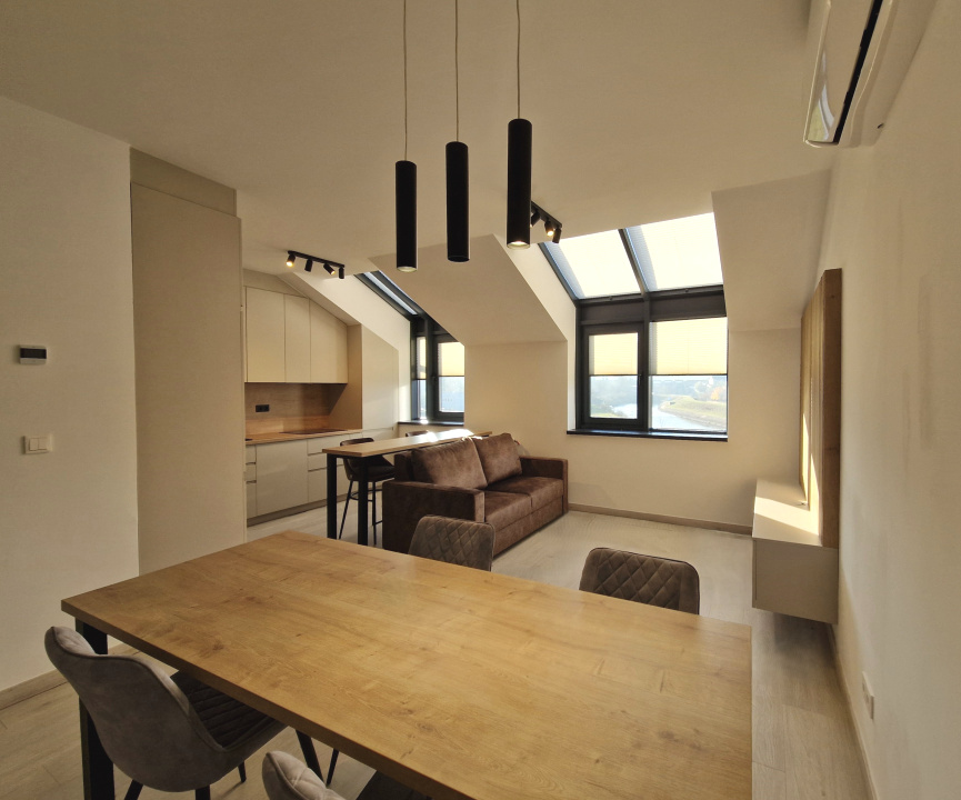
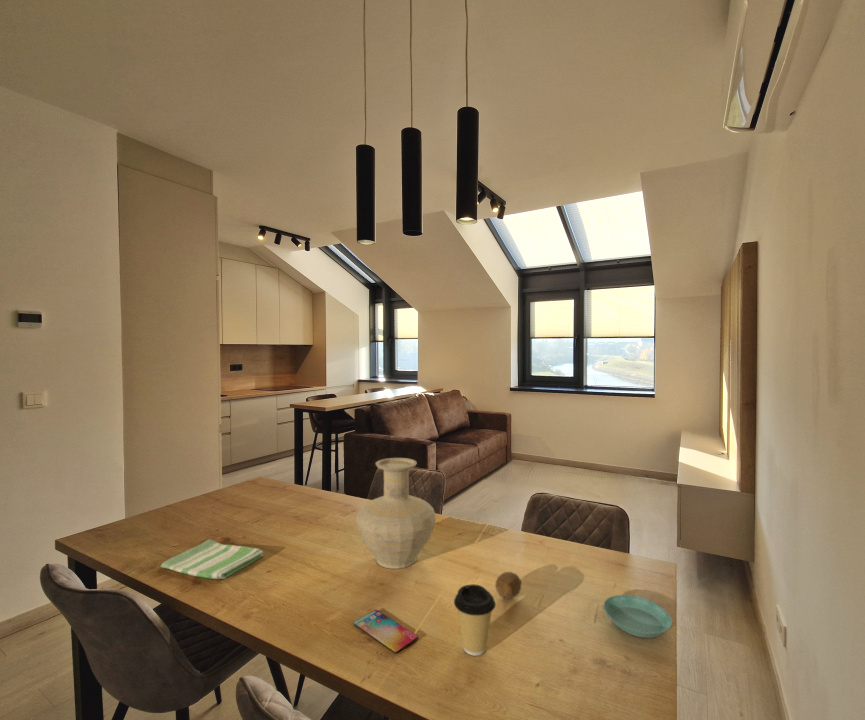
+ fruit (508, 585)
+ coffee cup (474, 620)
+ saucer (636, 617)
+ dish towel (214, 558)
+ smartphone (385, 630)
+ vase (396, 510)
